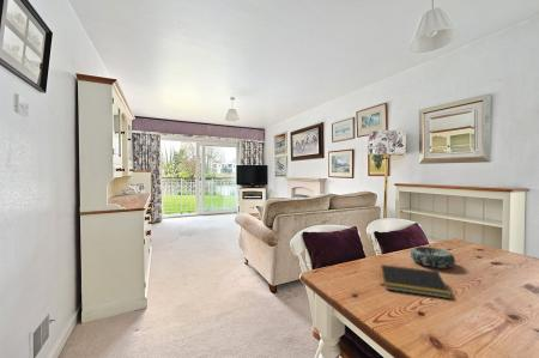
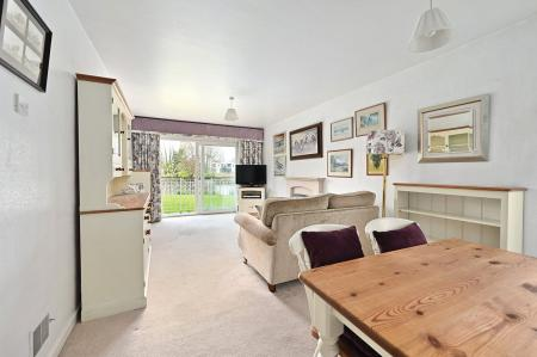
- notepad (412, 279)
- decorative bowl (431, 256)
